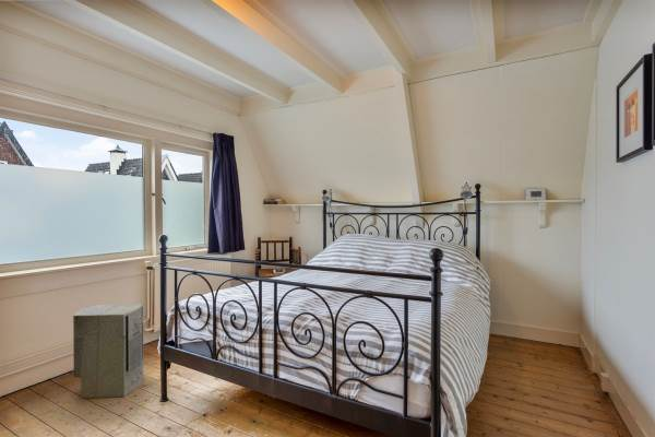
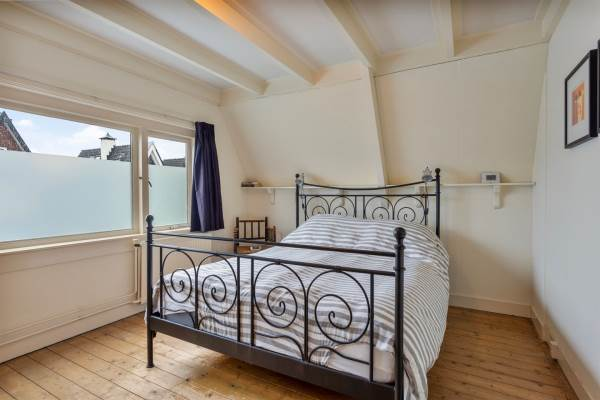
- air purifier (110, 347)
